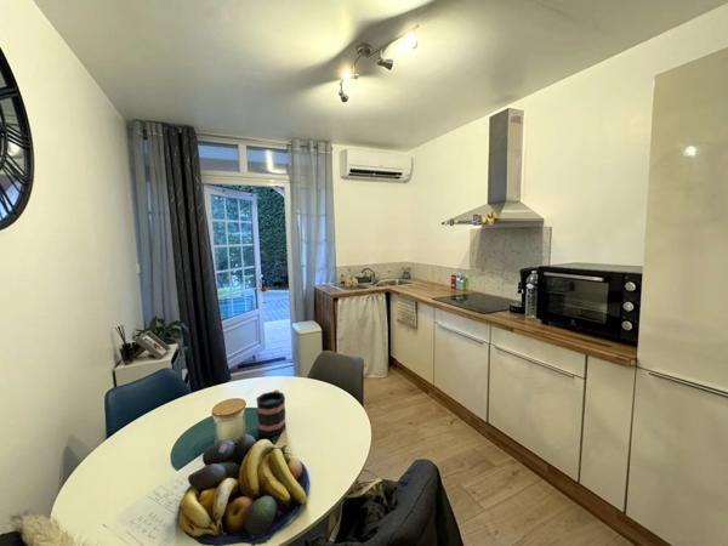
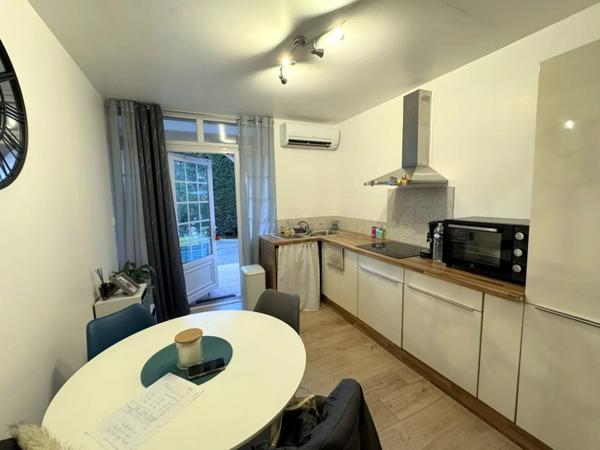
- mug (272, 409)
- fruit bowl (248, 470)
